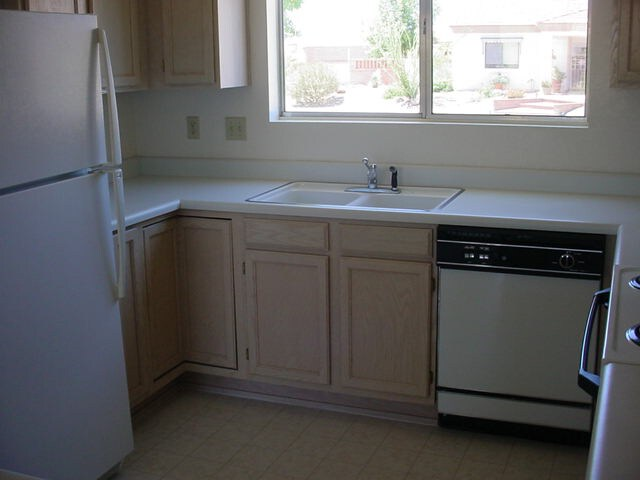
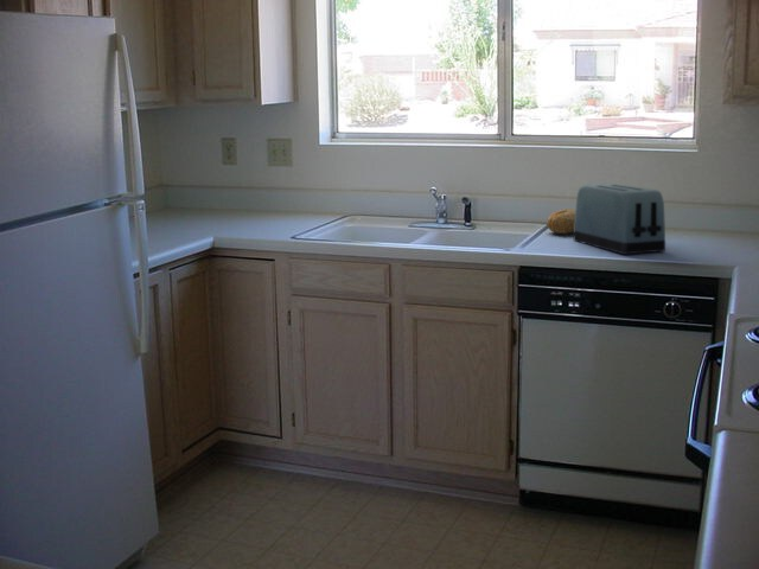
+ fruit (565, 220)
+ toaster (619, 216)
